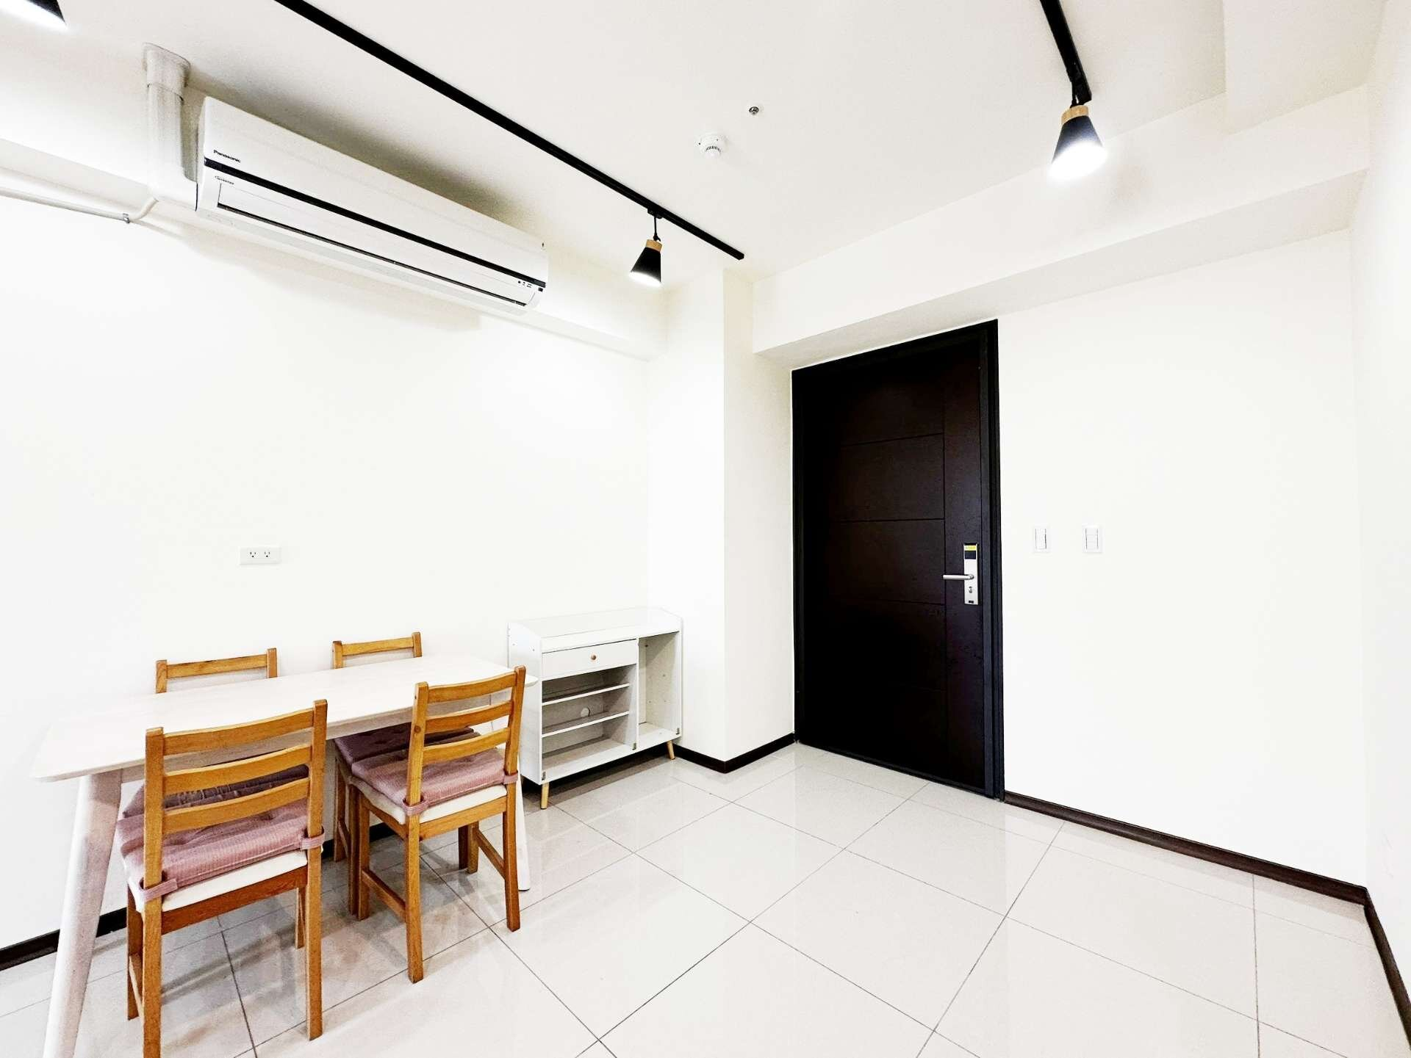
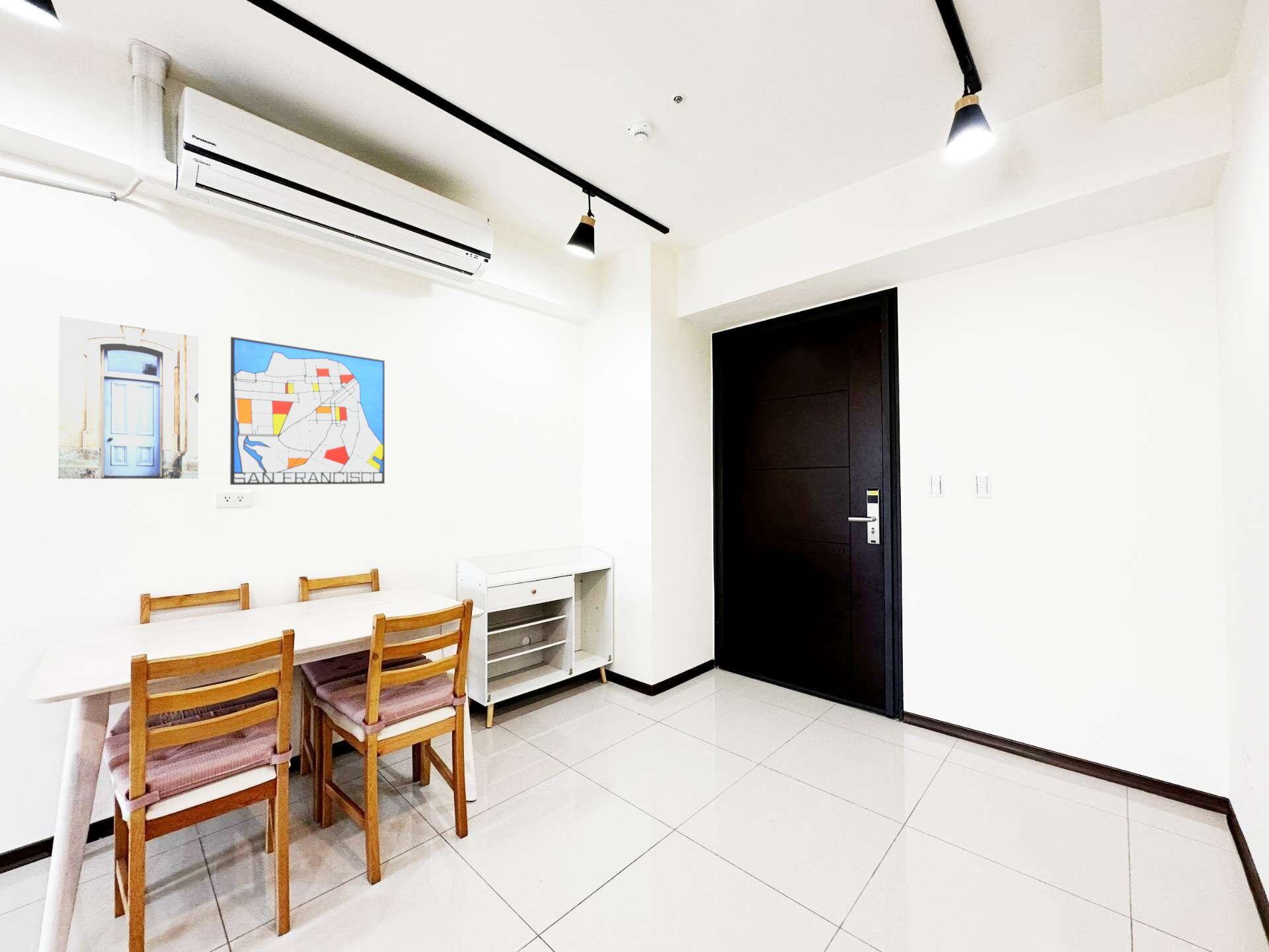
+ wall art (314, 417)
+ wall art (133, 403)
